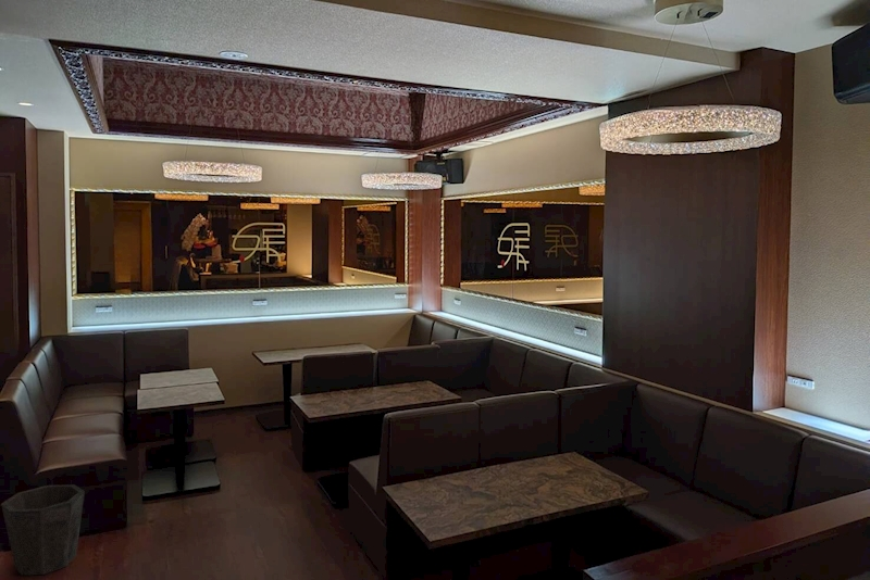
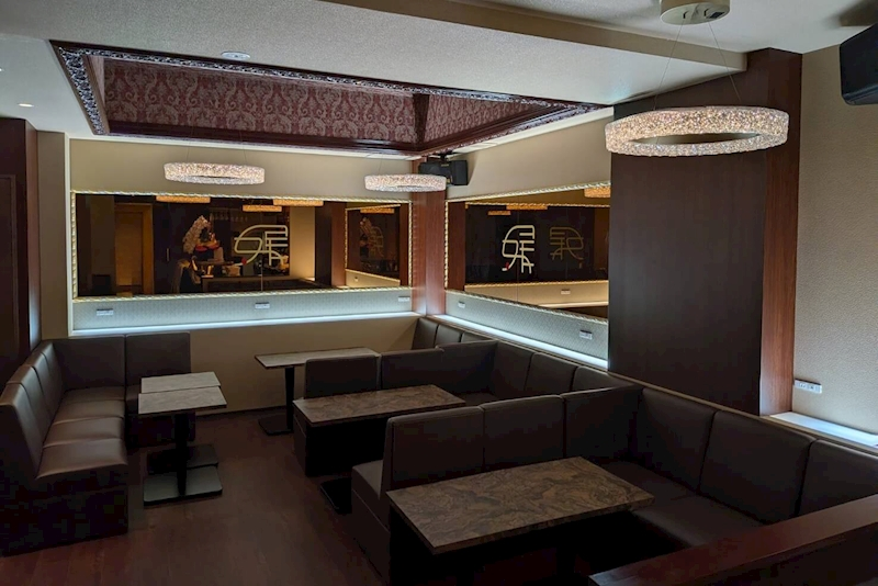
- waste bin (45, 529)
